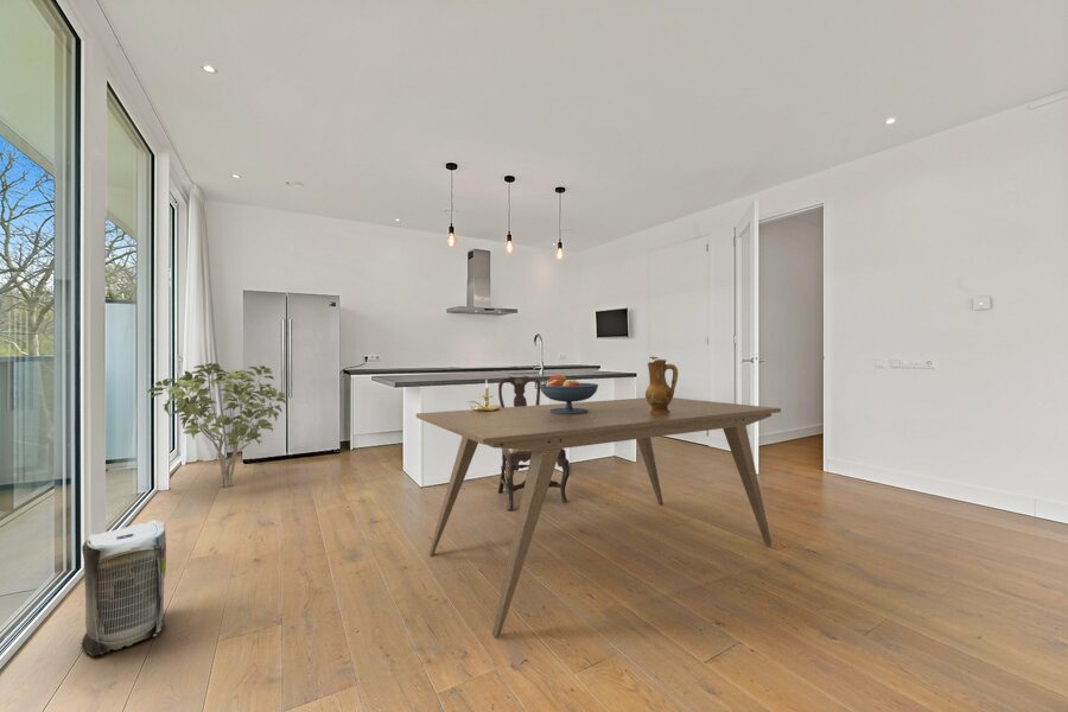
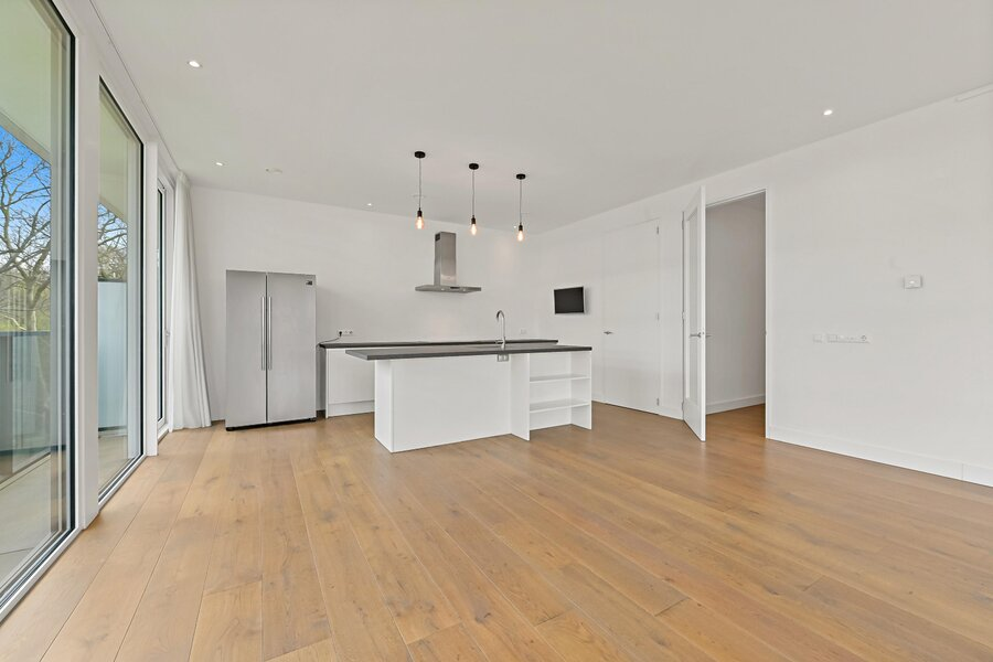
- shrub (223, 424)
- air purifier (84, 578)
- dining table (593, 444)
- dining chair (526, 450)
- candle holder (484, 394)
- fruit bowl (568, 393)
- ceramic jug (660, 386)
